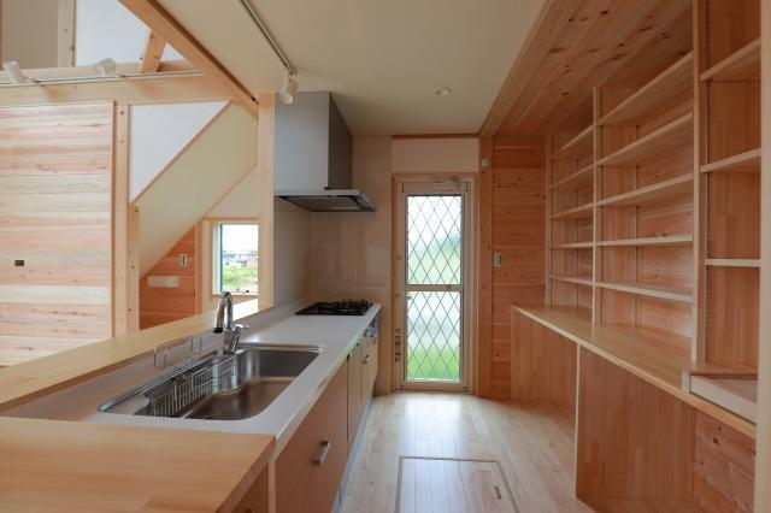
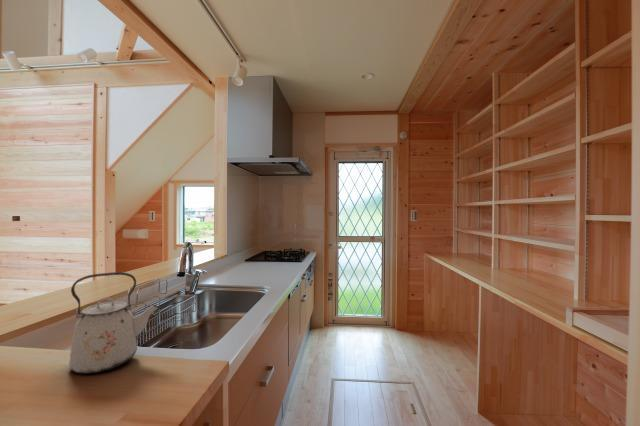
+ kettle (117, 316)
